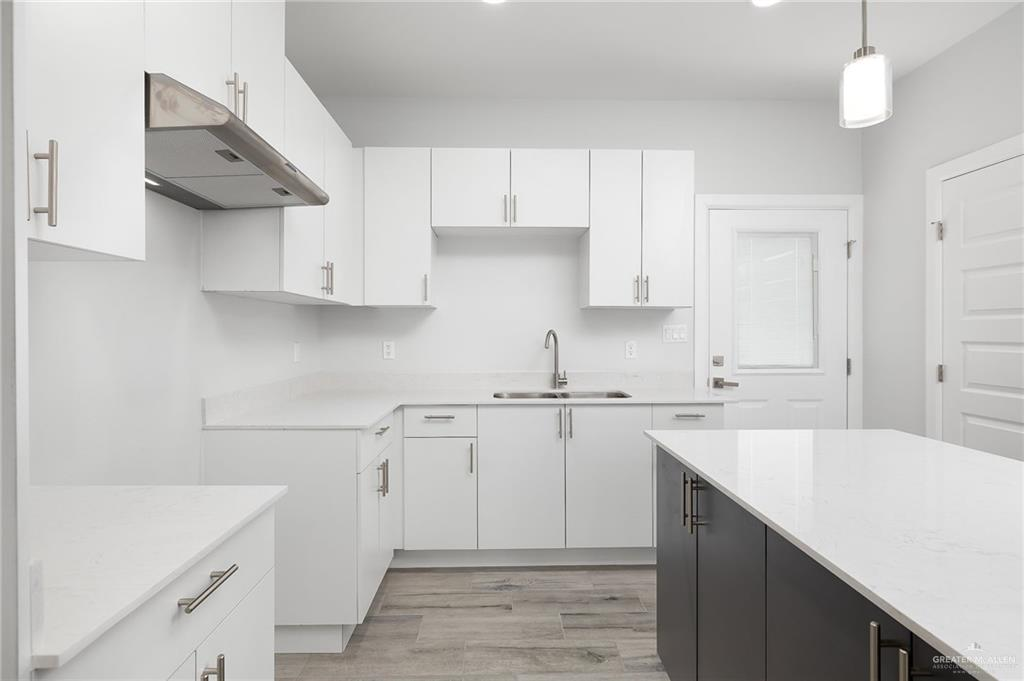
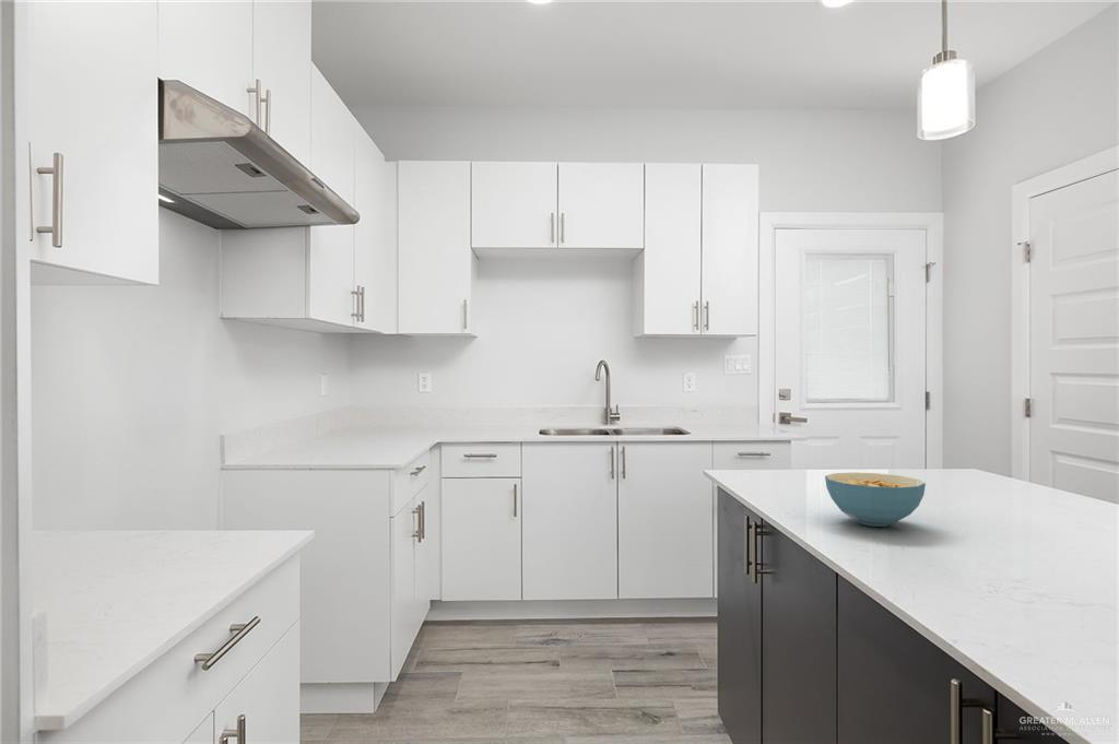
+ cereal bowl (873, 500)
